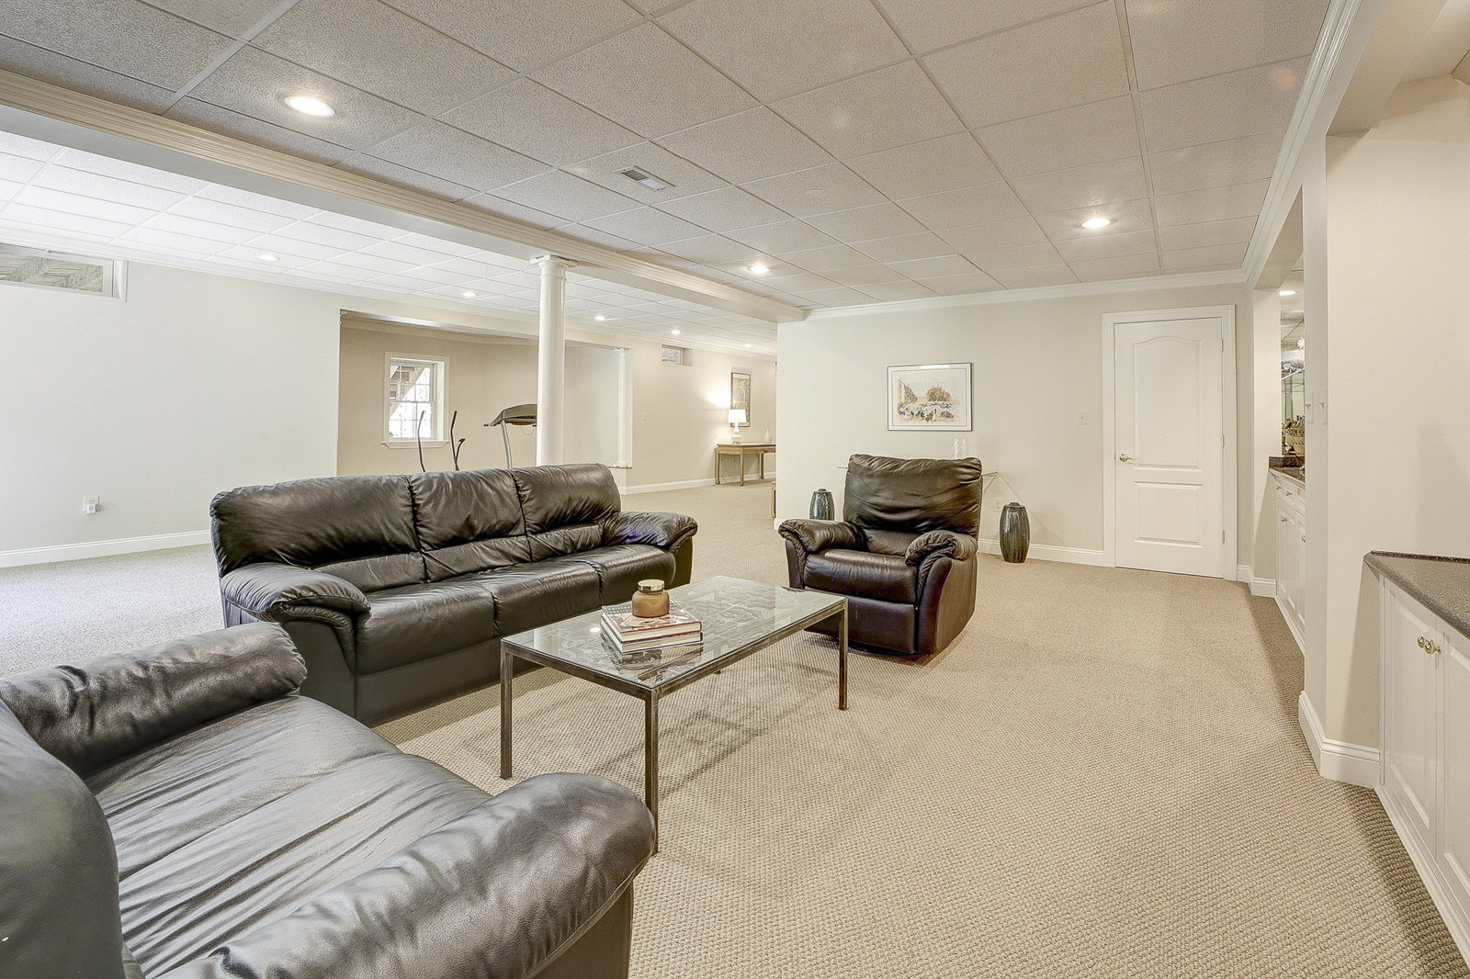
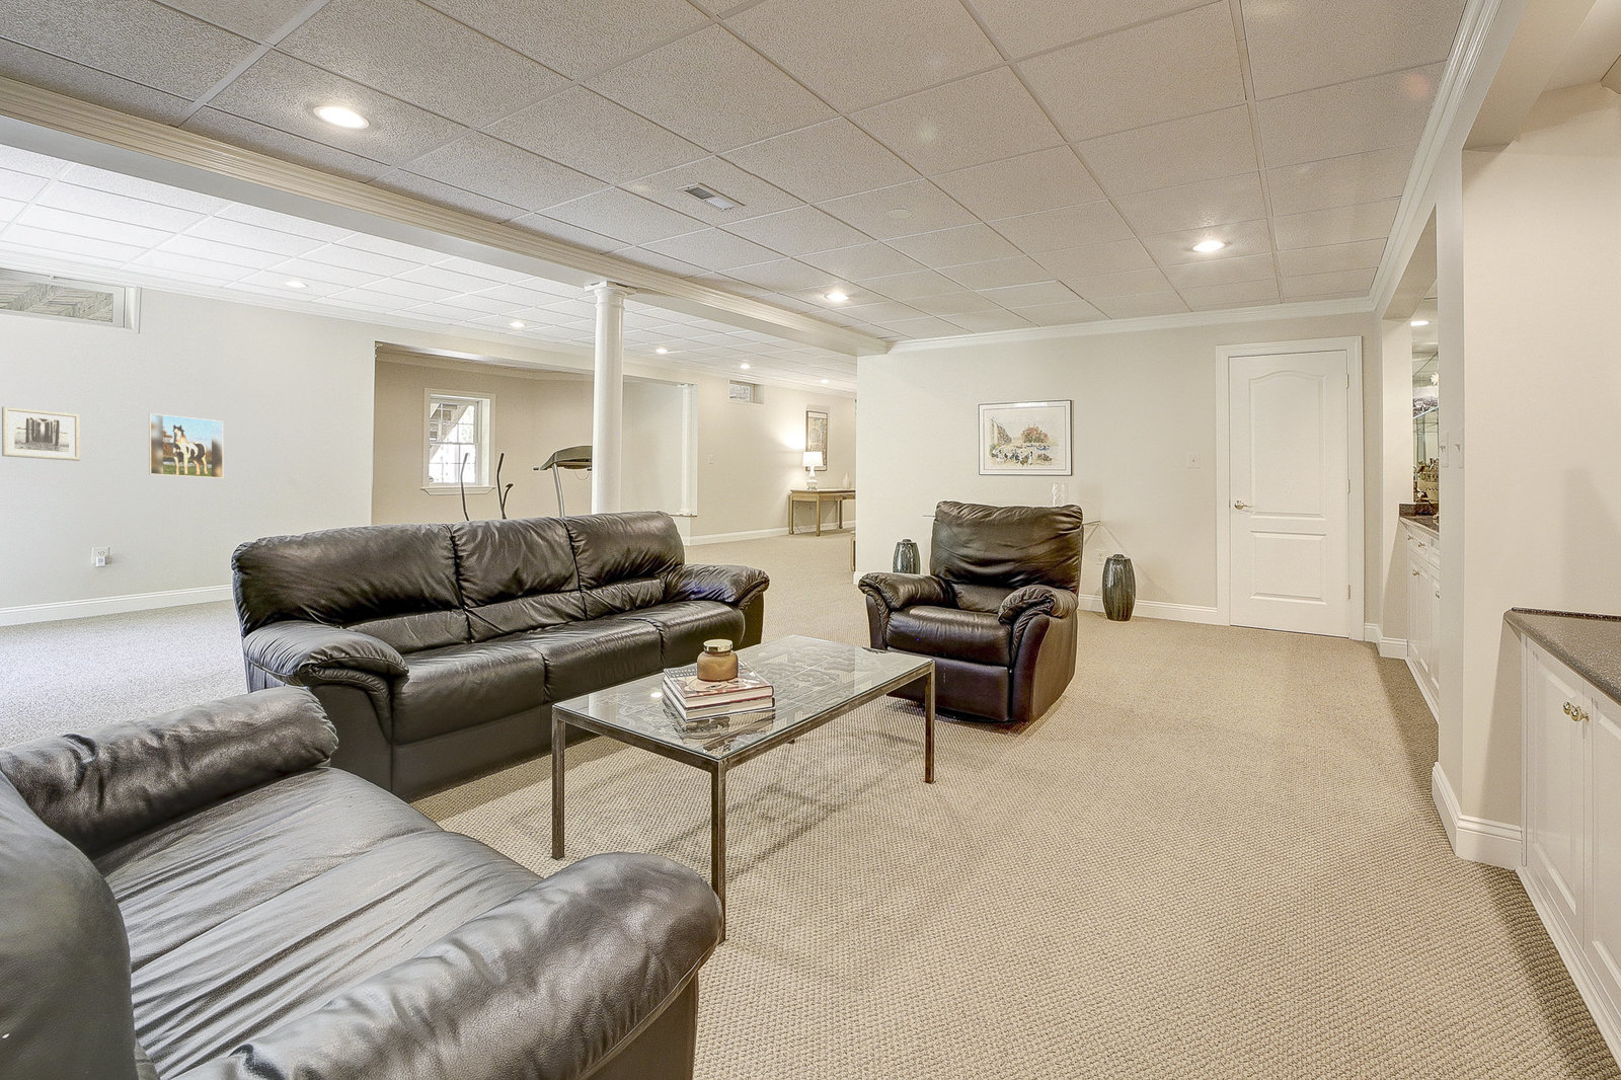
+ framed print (187, 447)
+ wall art (41, 434)
